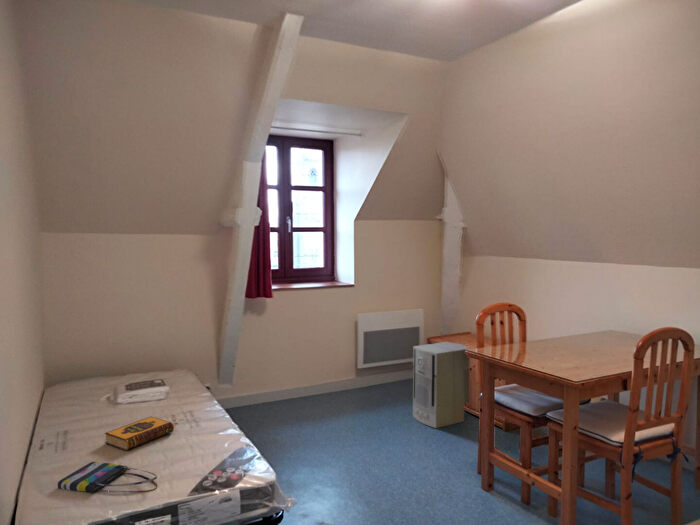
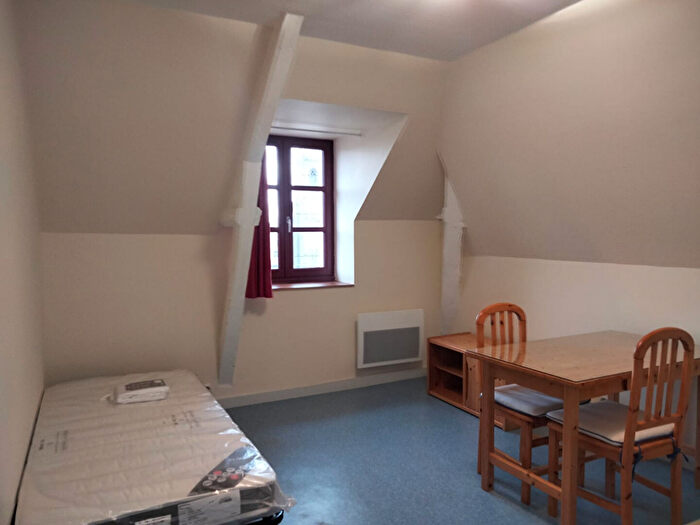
- tote bag (114, 478)
- hardback book (140, 432)
- air purifier (440, 383)
